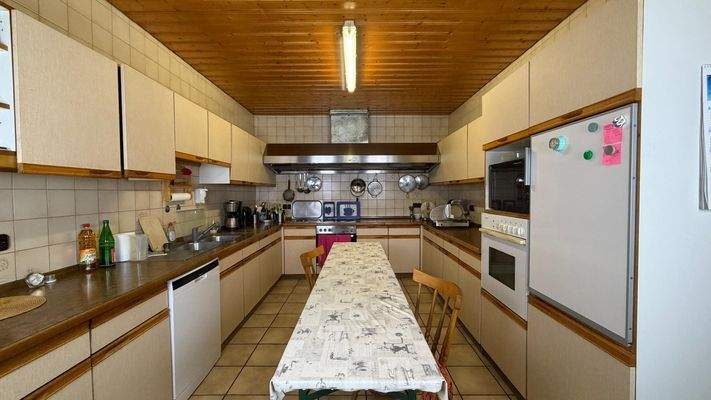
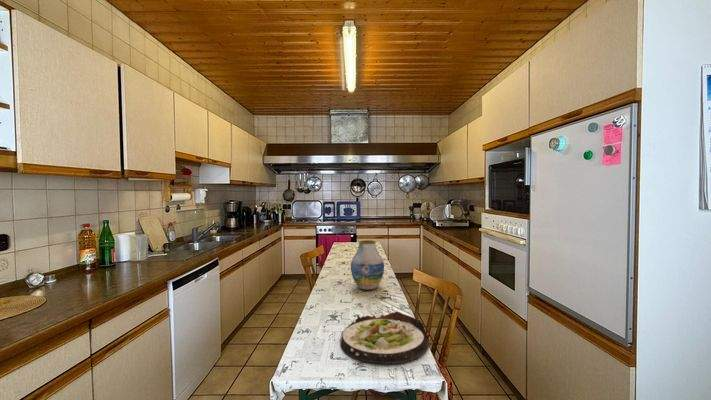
+ salad plate (382, 334)
+ vase (367, 264)
